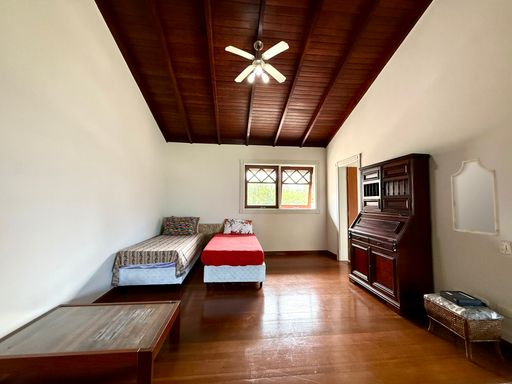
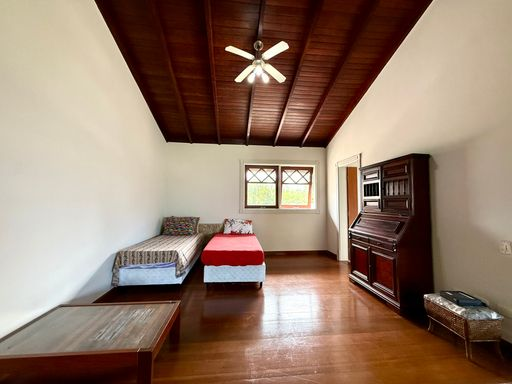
- home mirror (472, 196)
